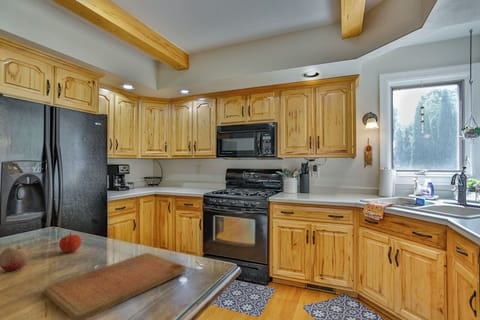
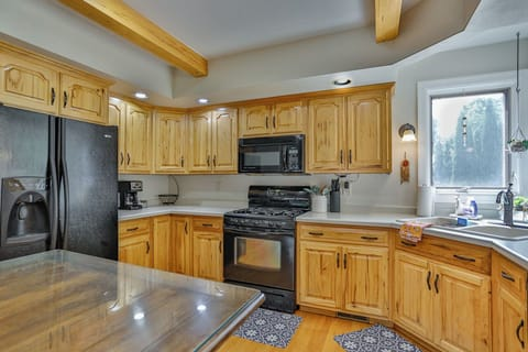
- fruit (14, 257)
- cutting board (121, 278)
- apple (70, 241)
